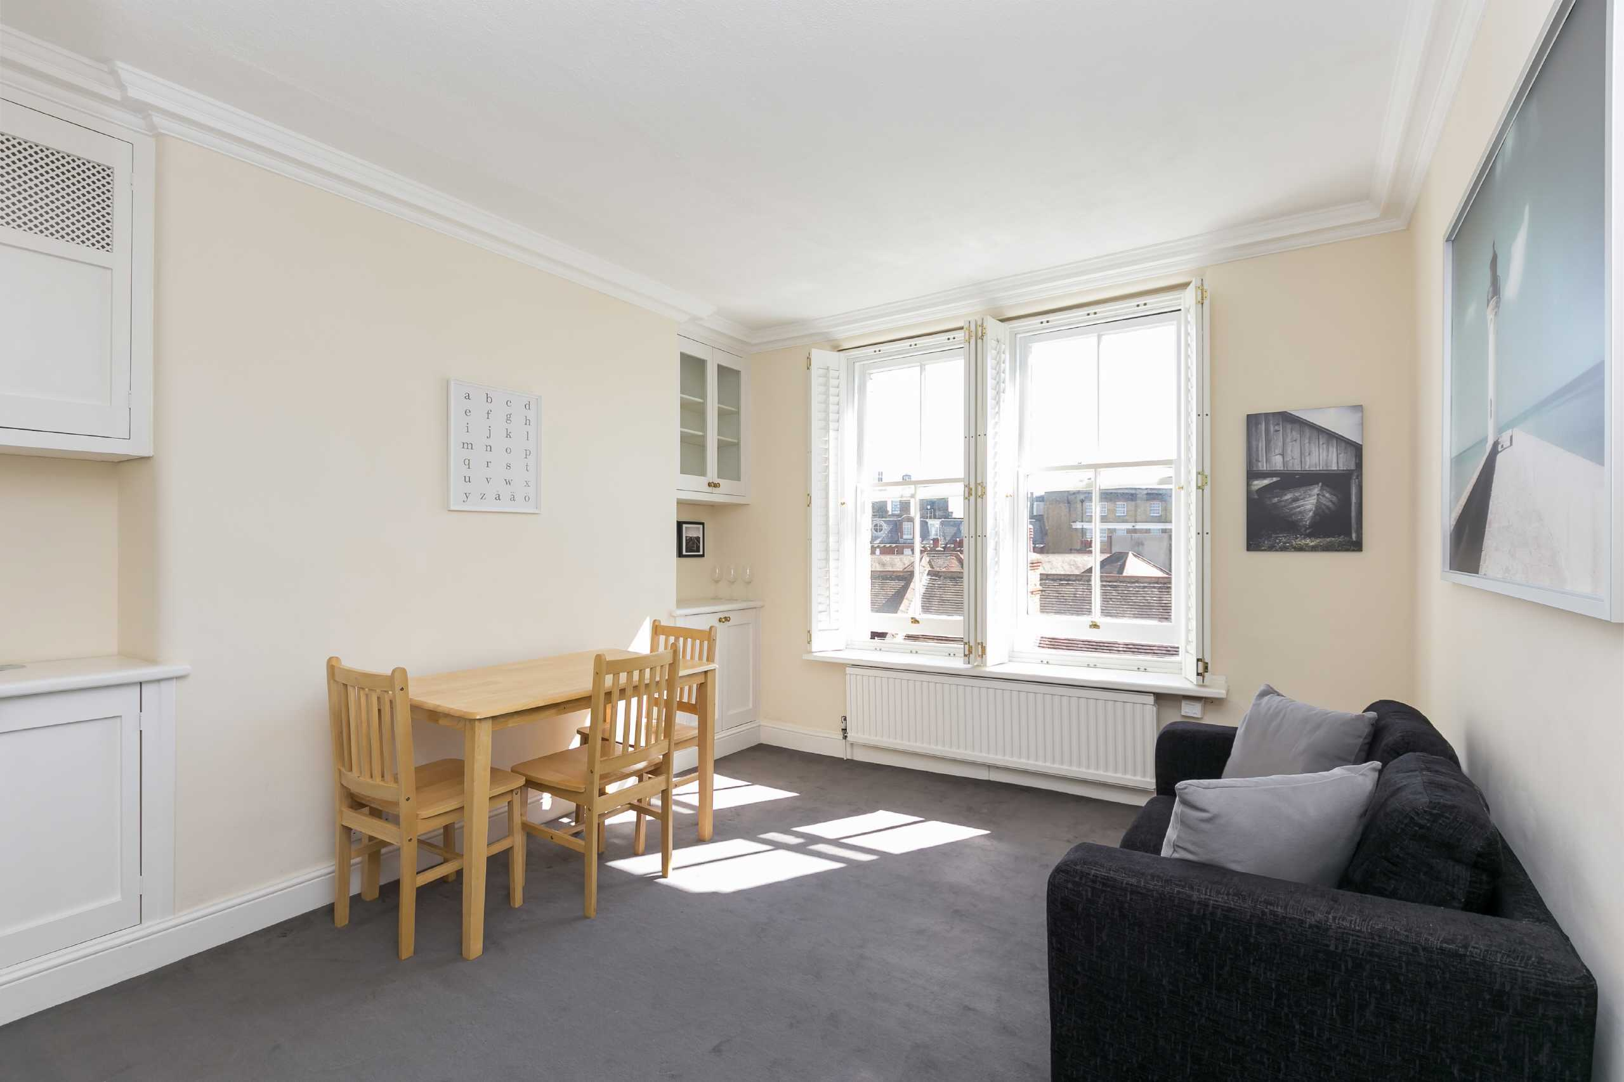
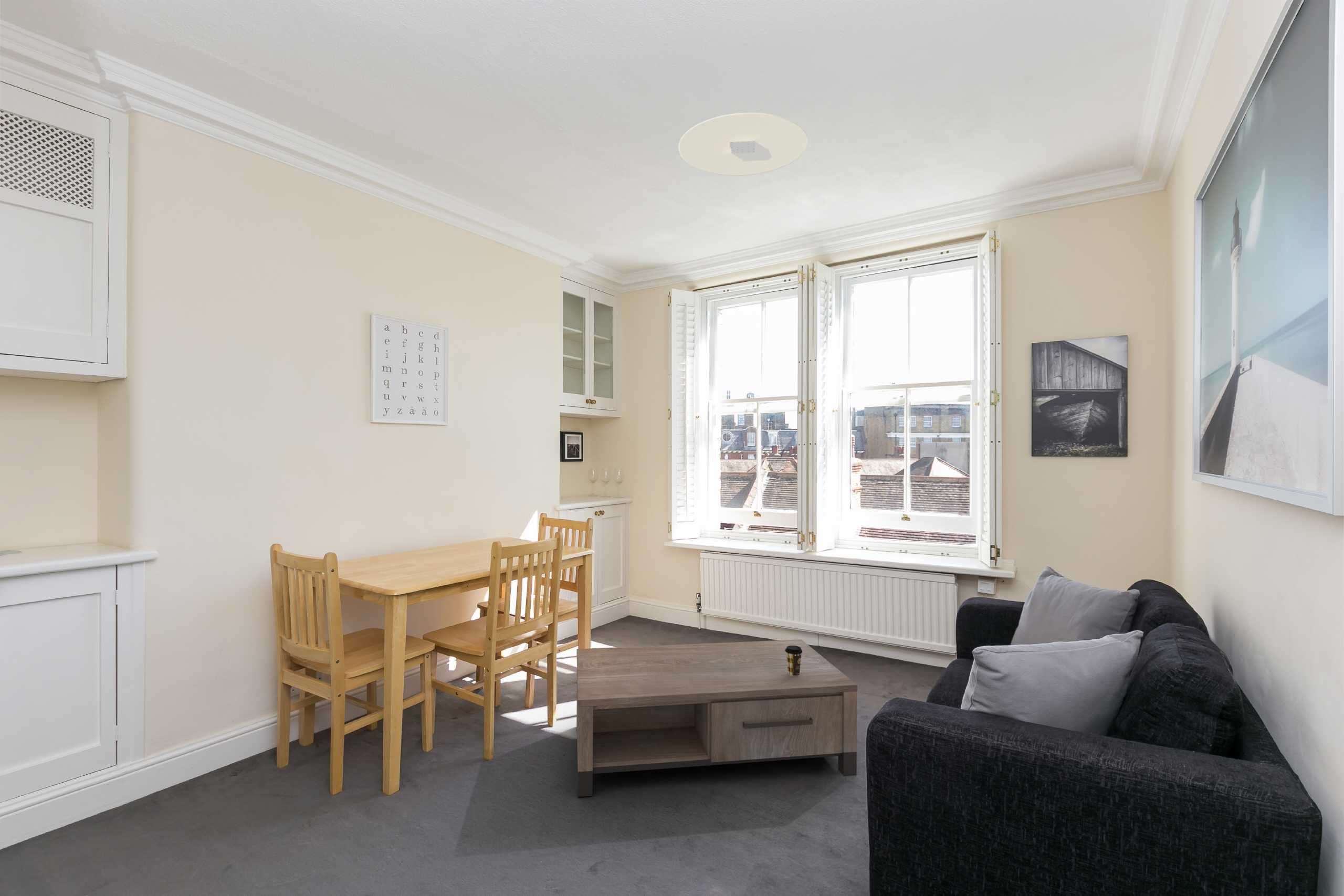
+ ceiling light (742, 141)
+ coffee cup (793, 660)
+ coffee table (705, 707)
